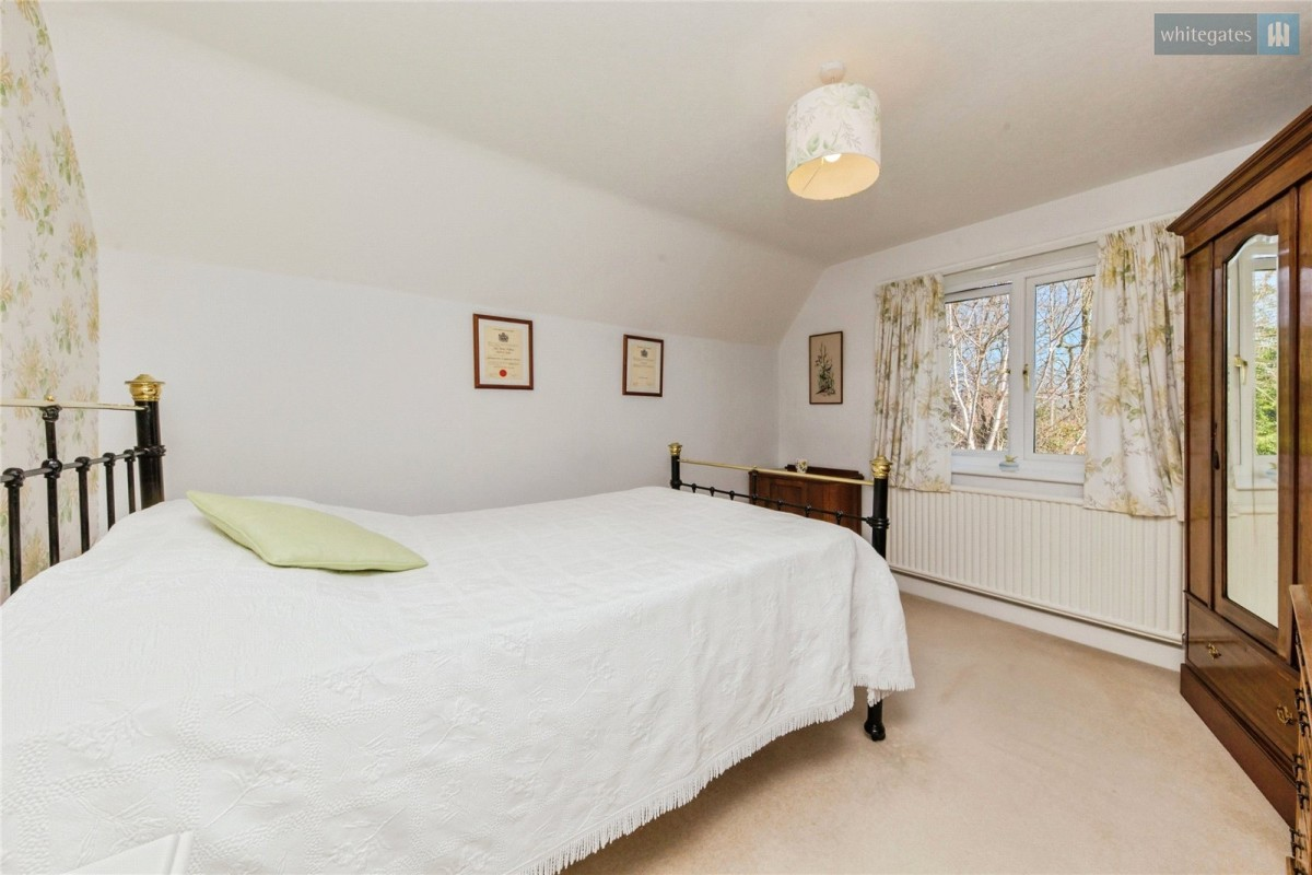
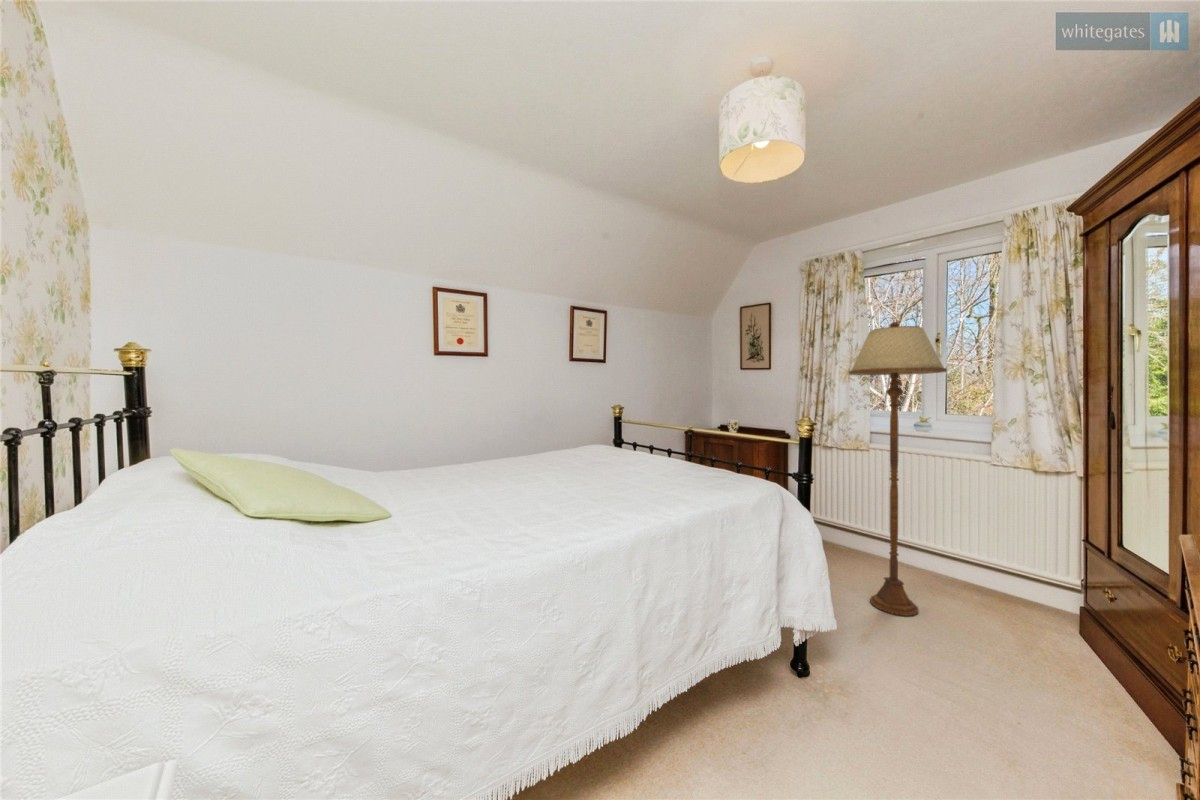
+ floor lamp (894, 464)
